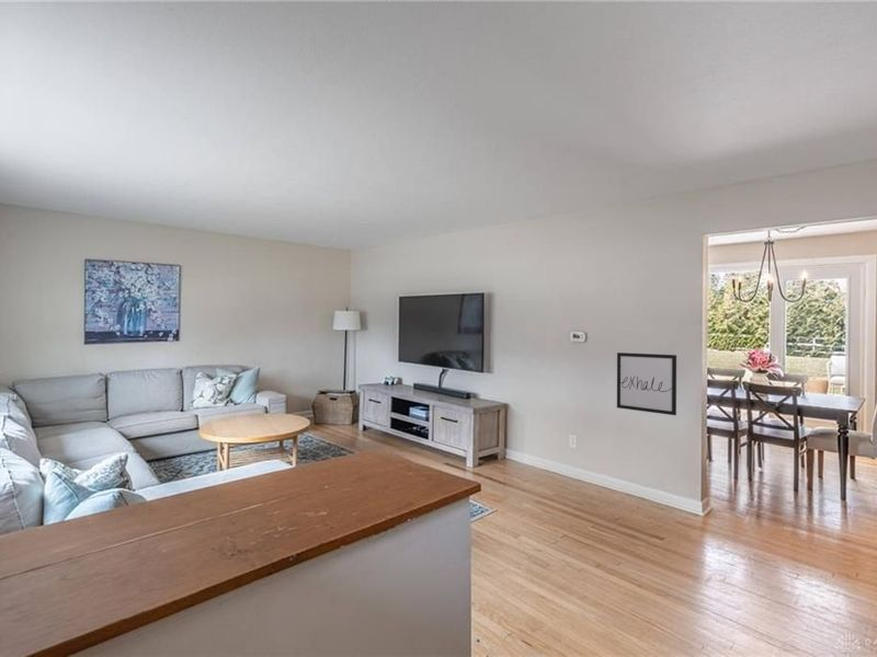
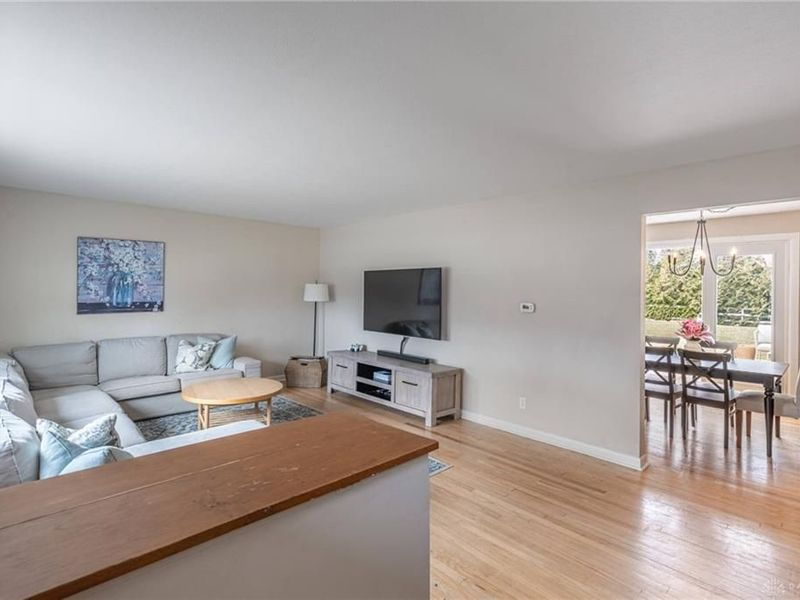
- wall art (645, 382)
